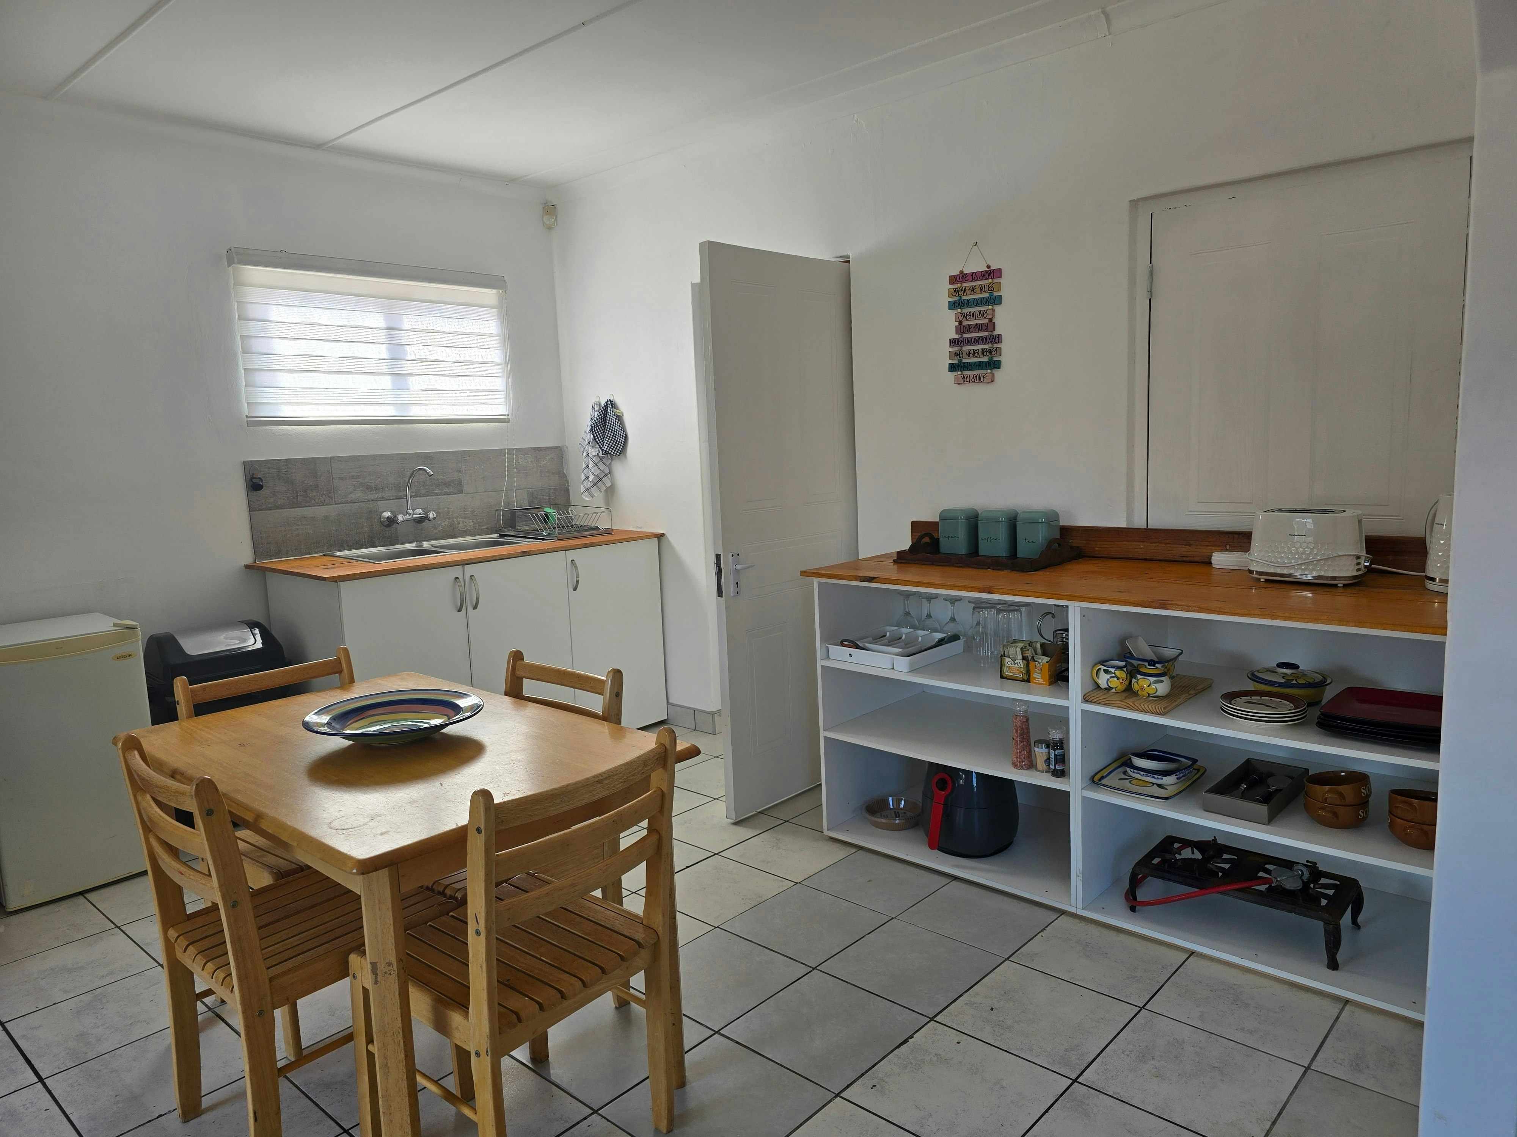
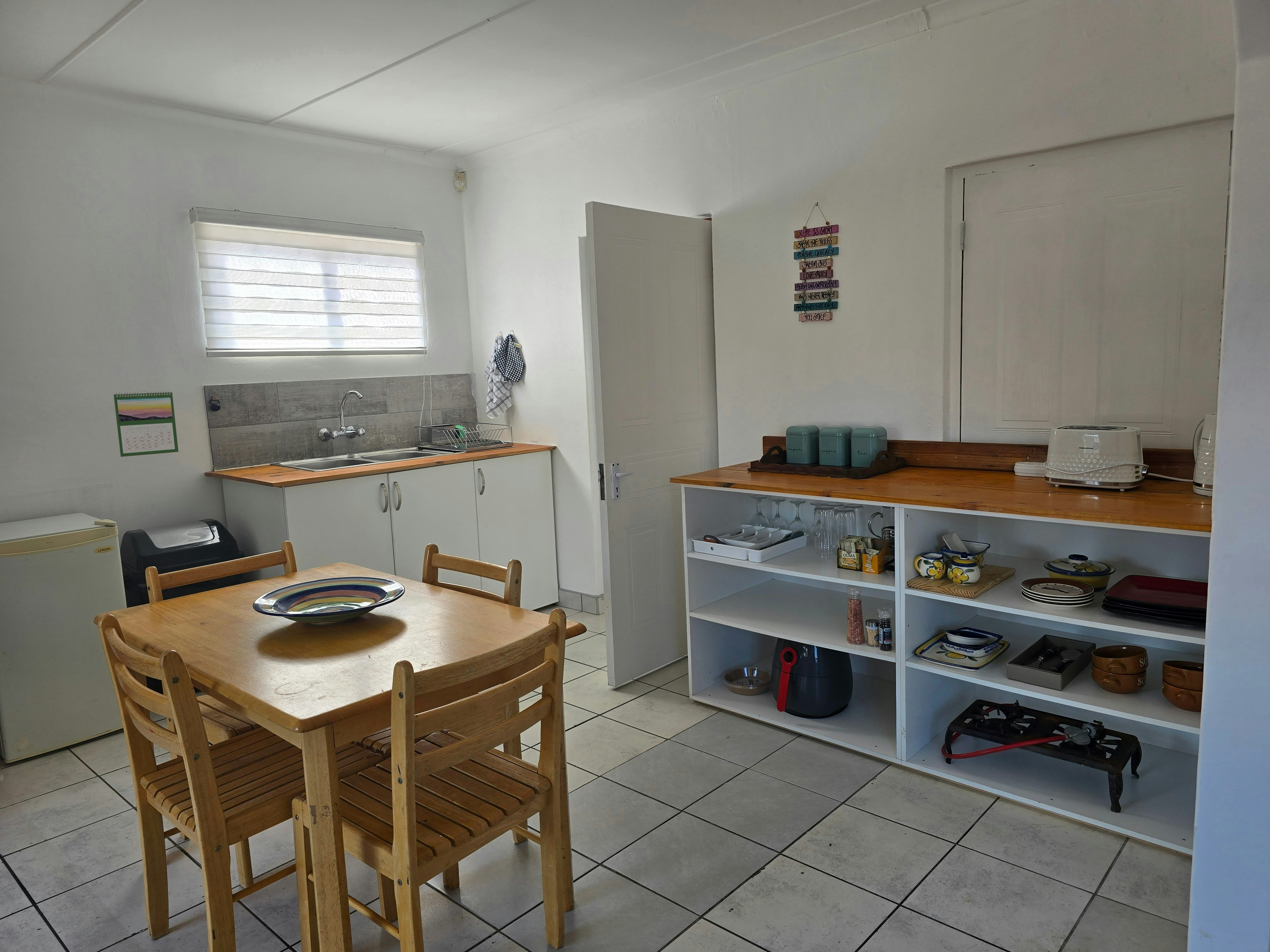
+ calendar (146, 422)
